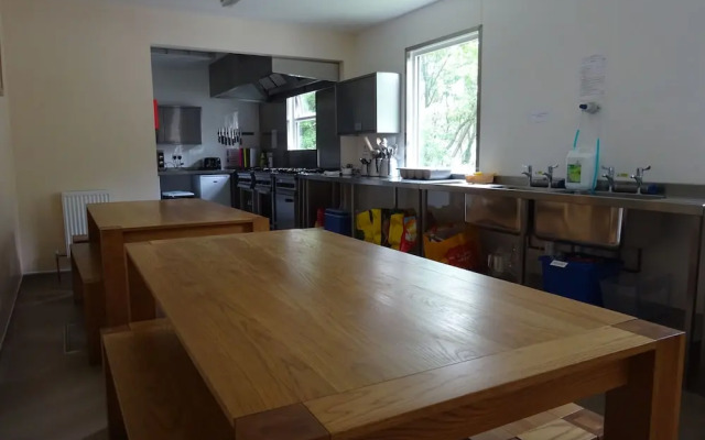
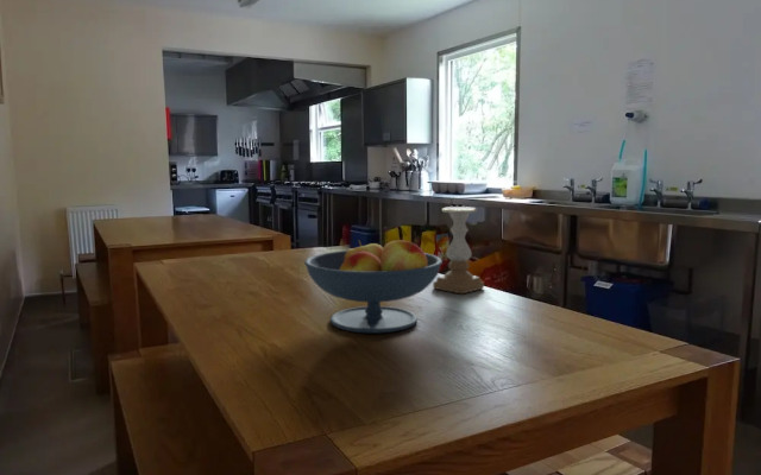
+ candle holder (458, 248)
+ fruit bowl (373, 279)
